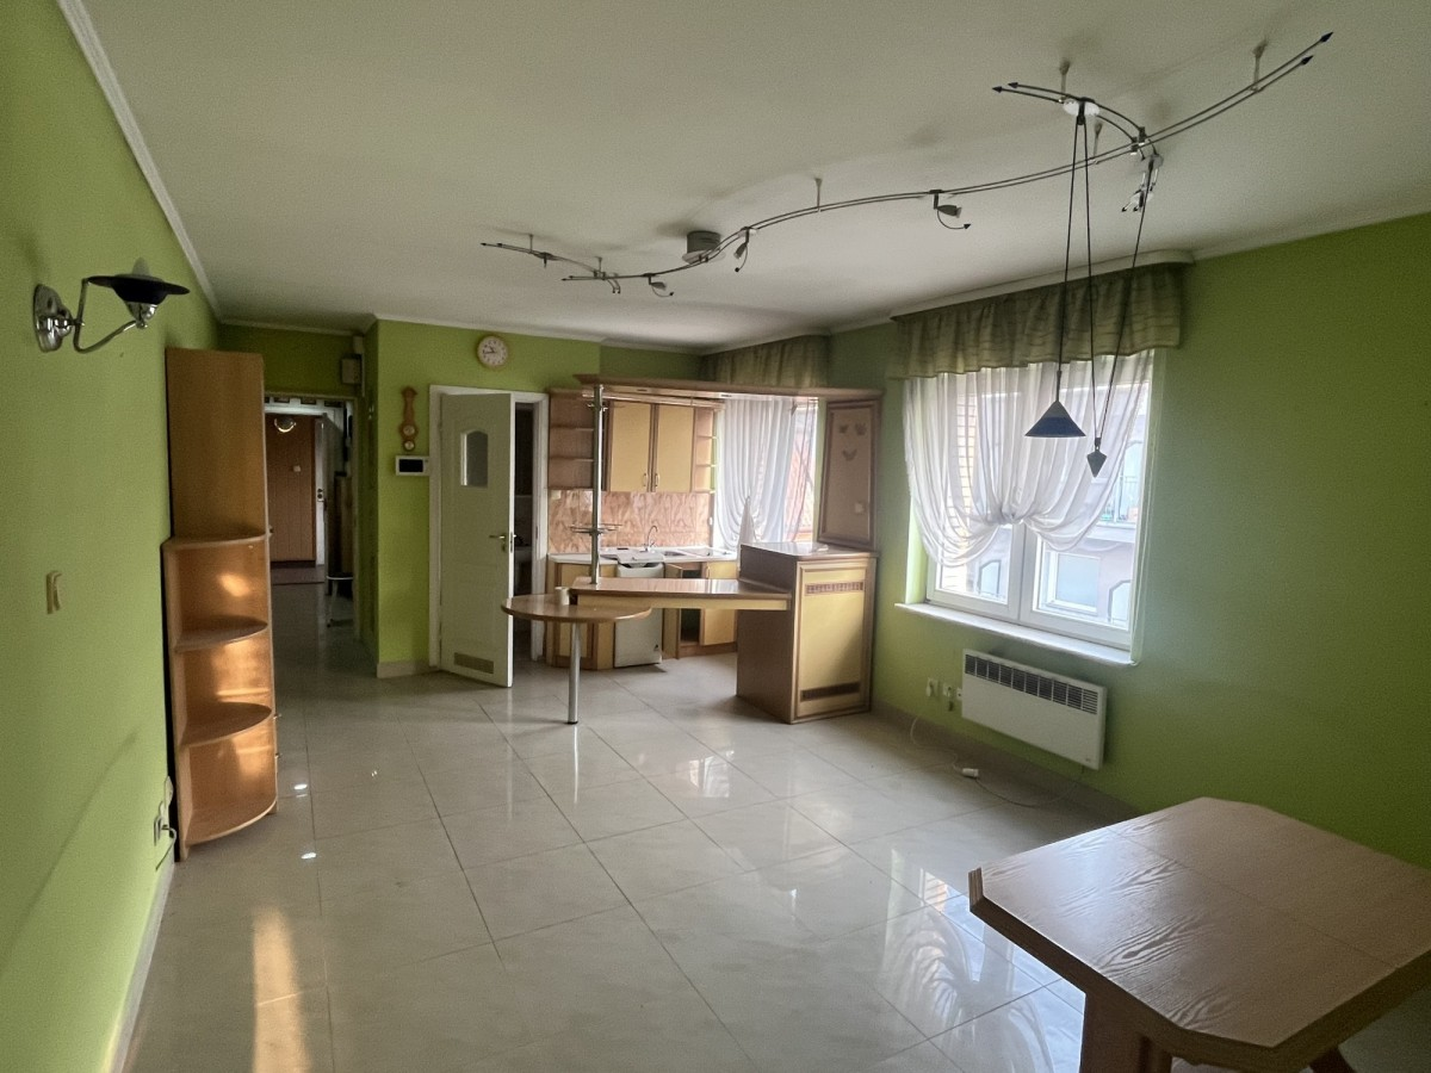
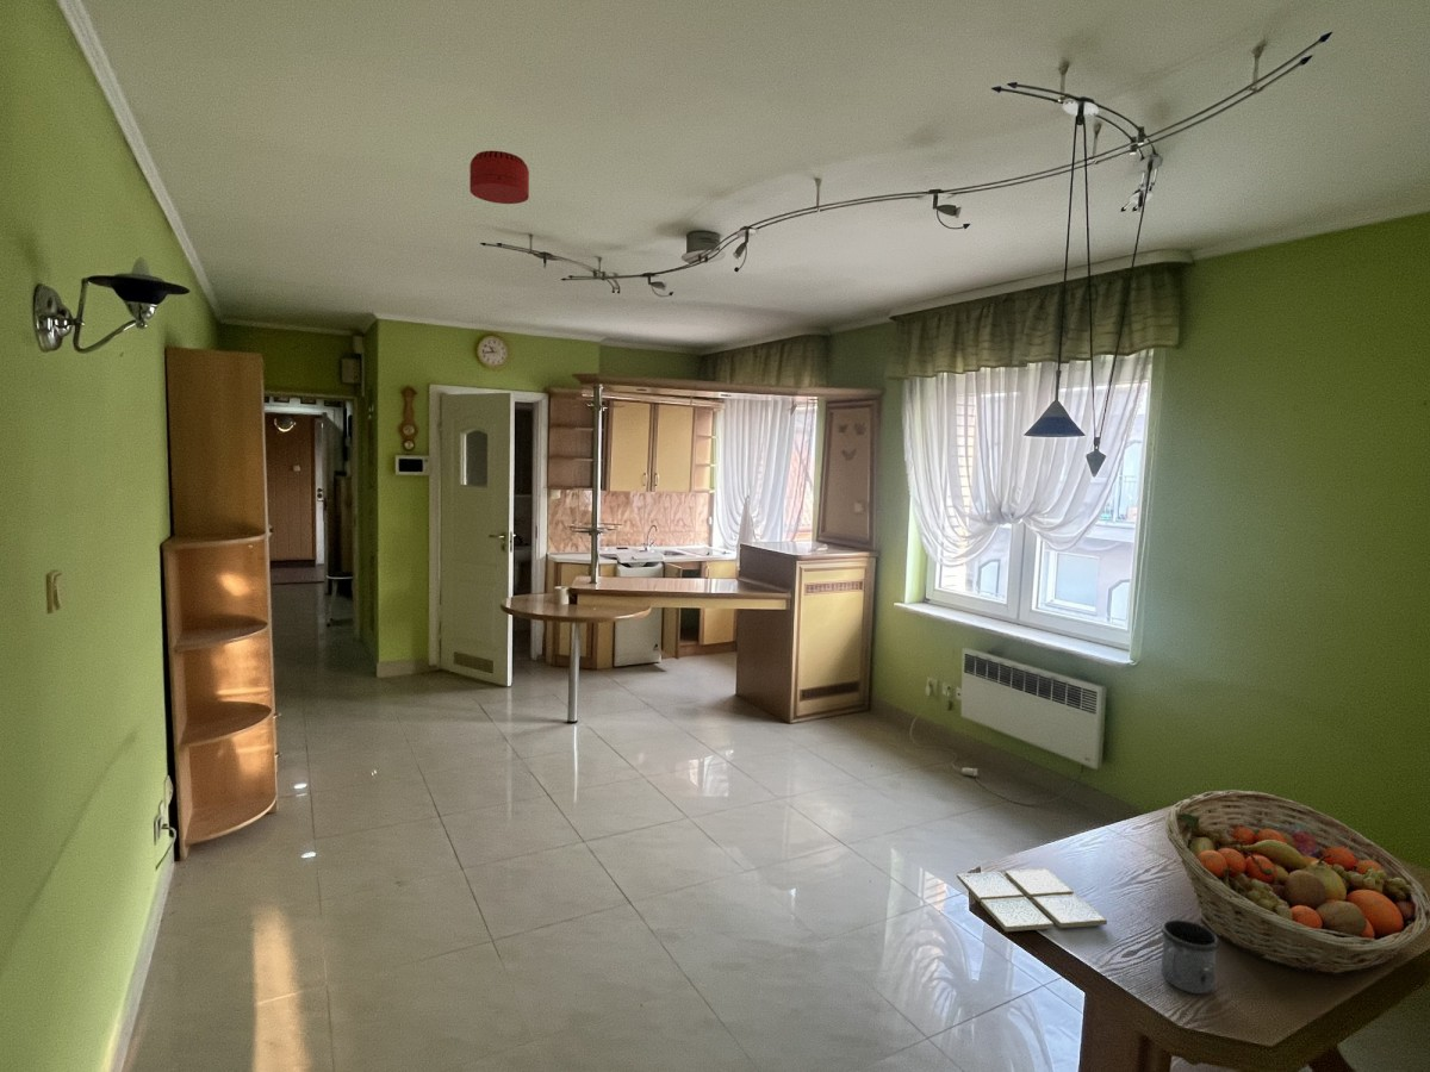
+ smoke detector (499, 176)
+ mug (1185, 959)
+ fruit basket (1288, 877)
+ drink coaster (1028, 897)
